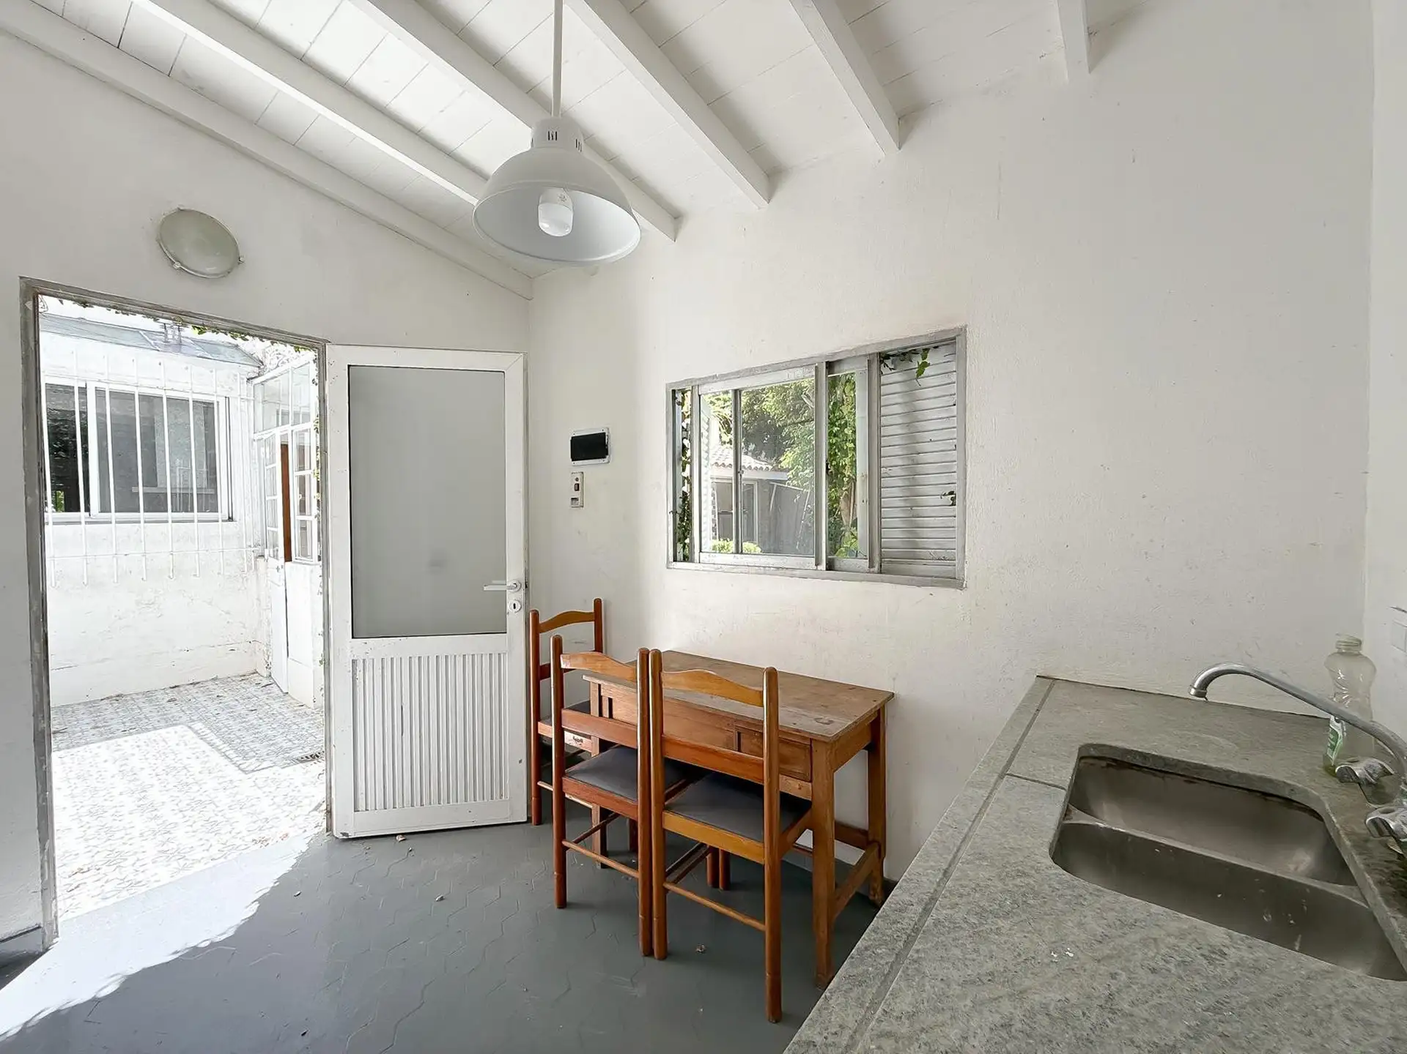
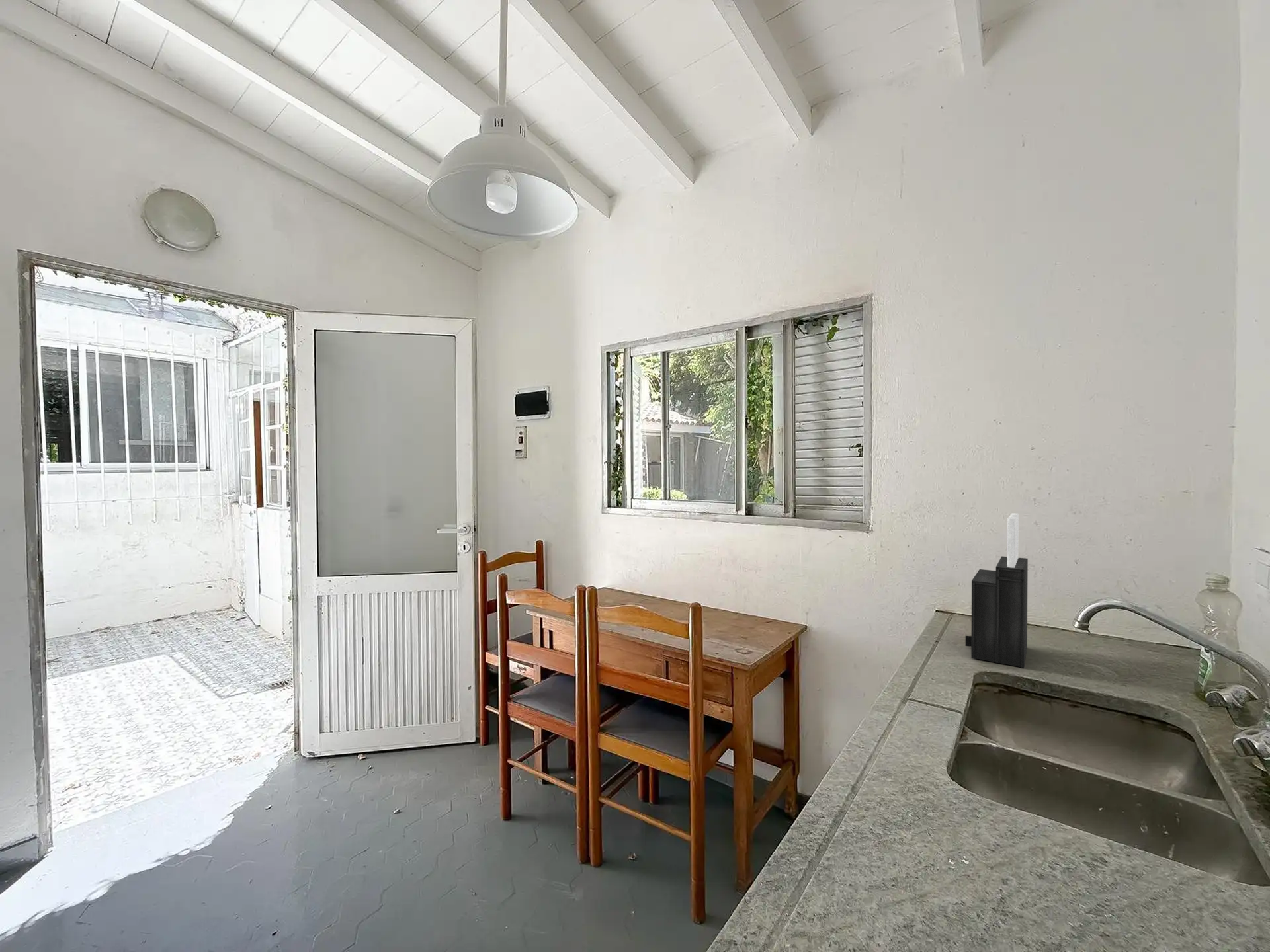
+ knife block (995, 583)
